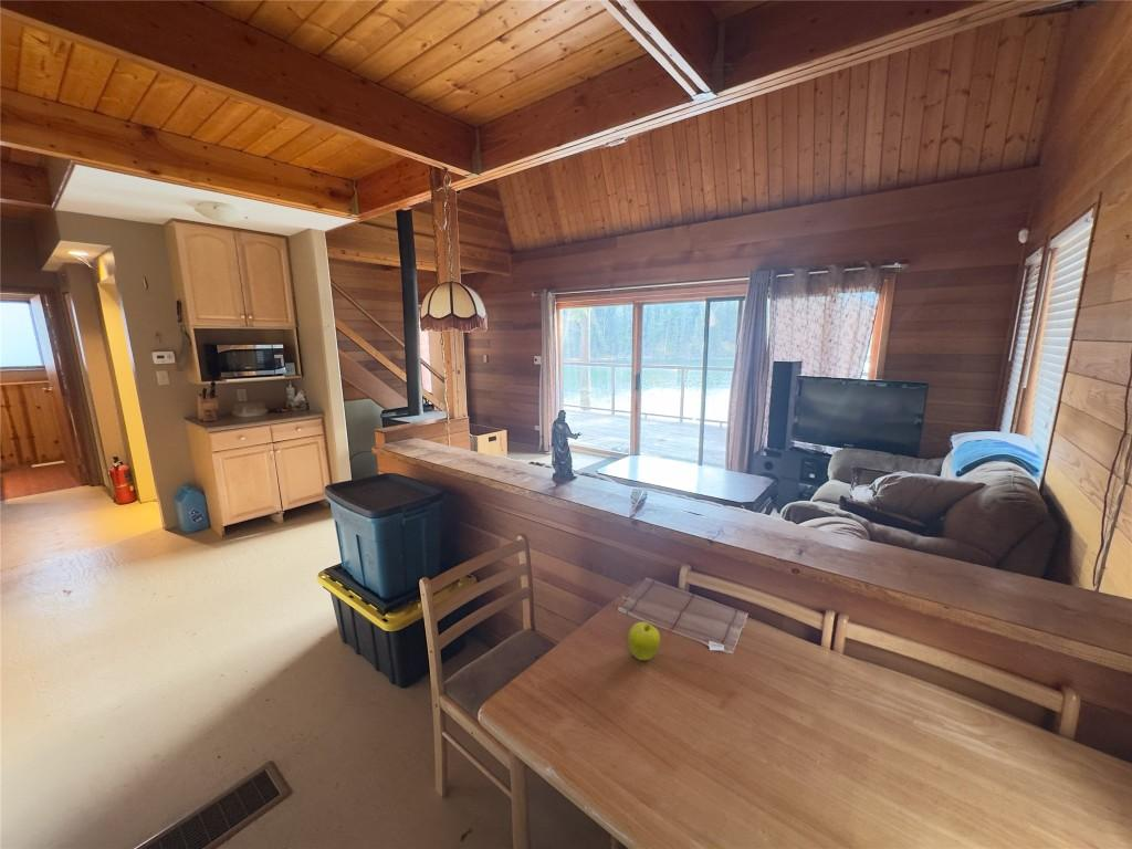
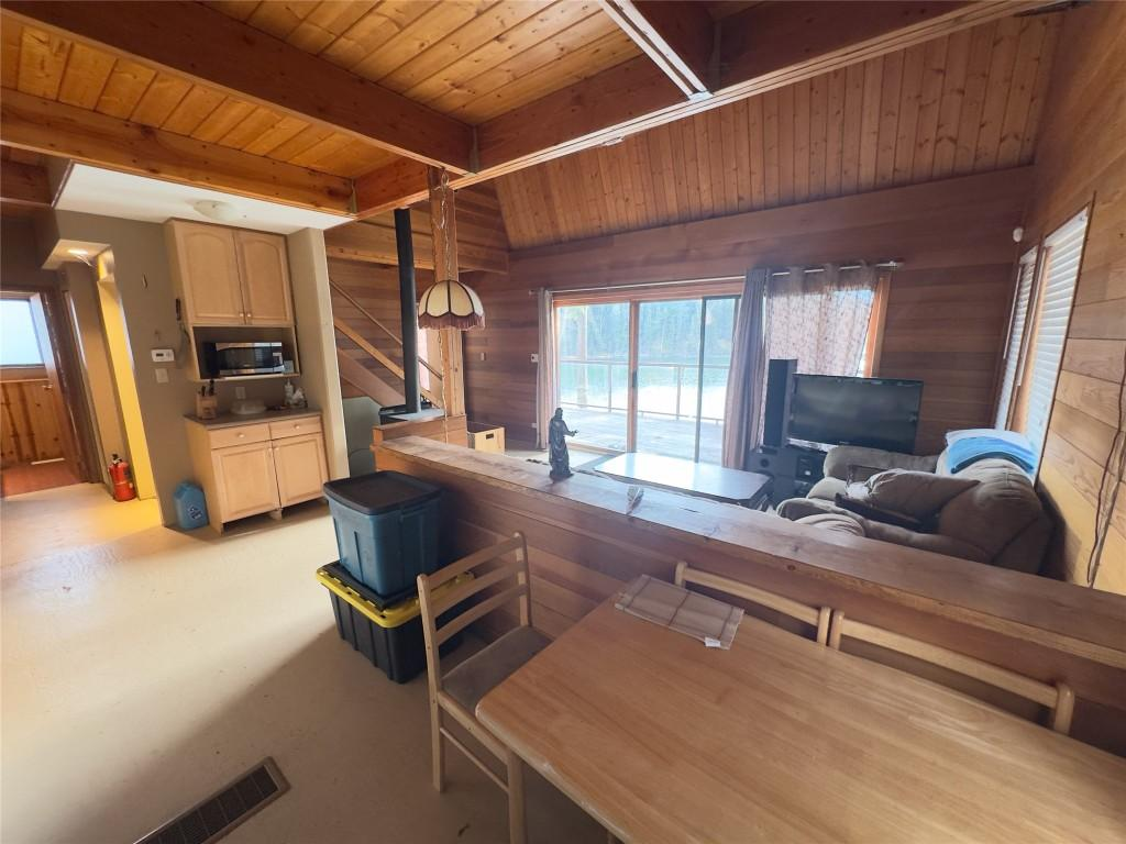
- fruit (643, 640)
